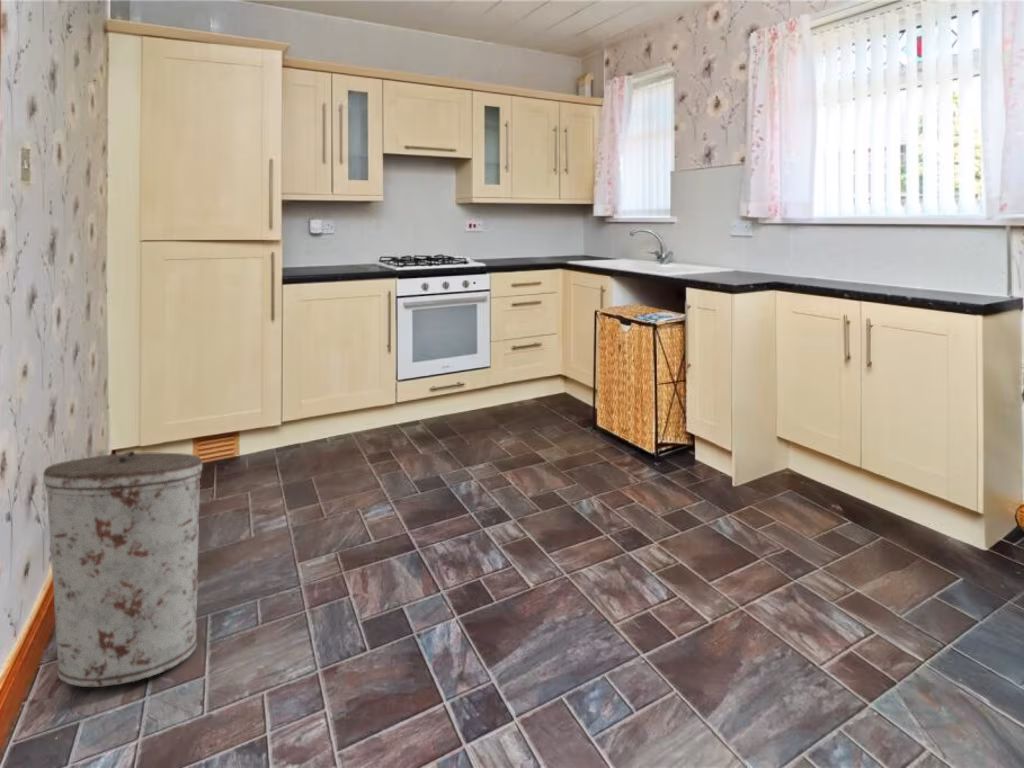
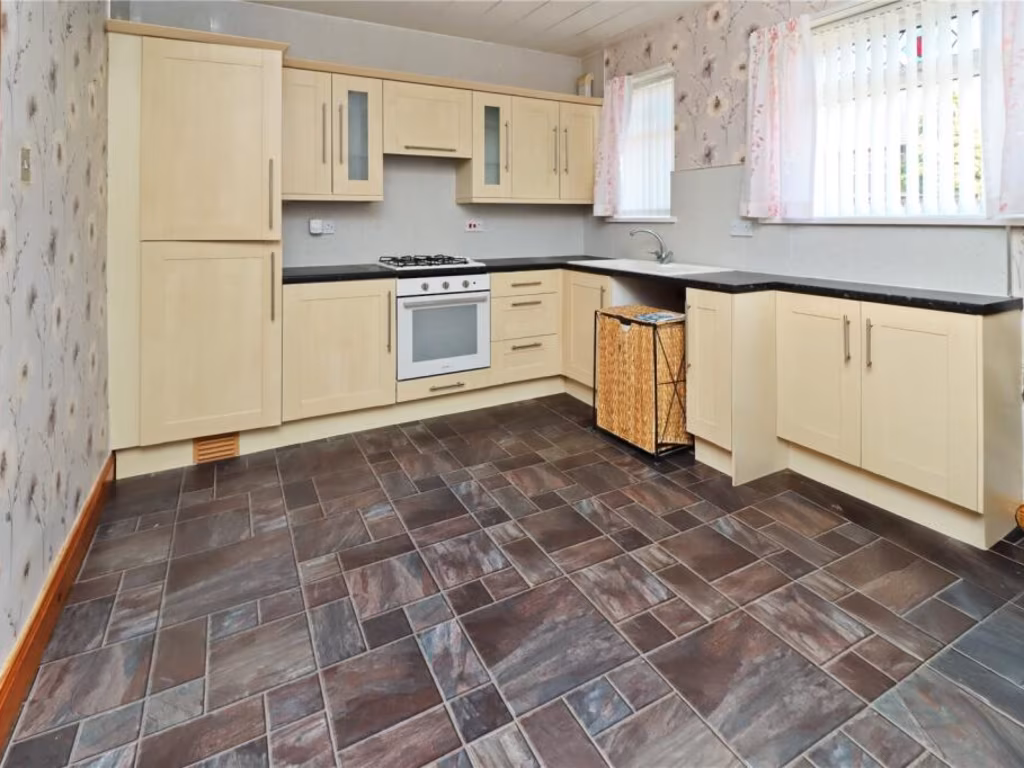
- trash can (128, 555)
